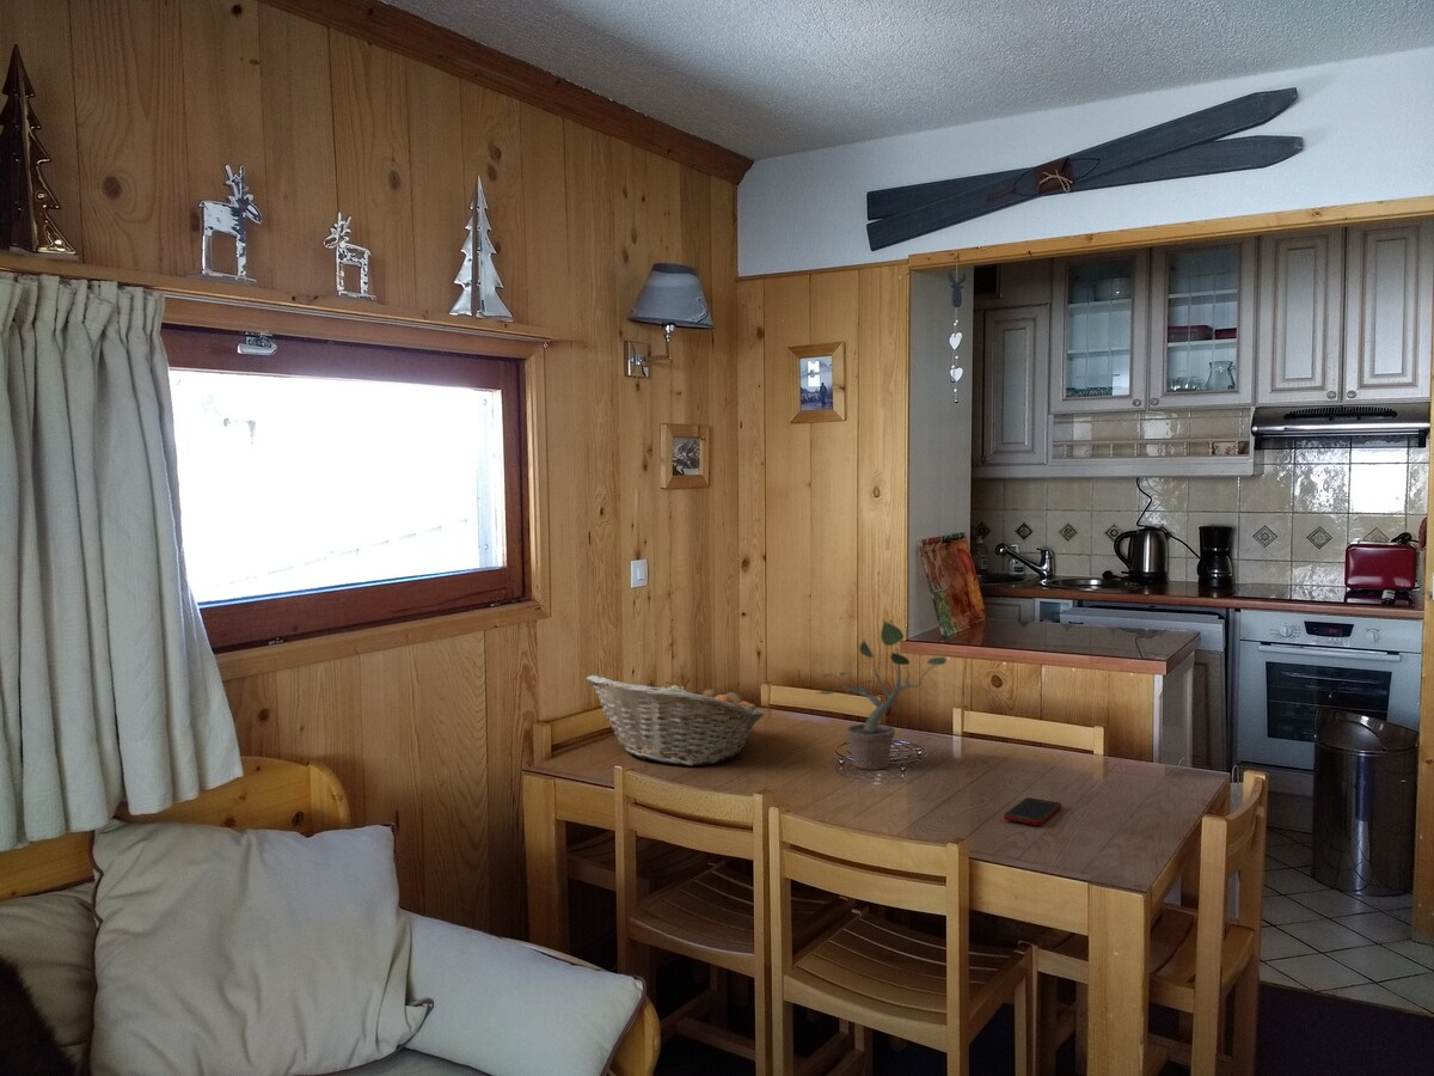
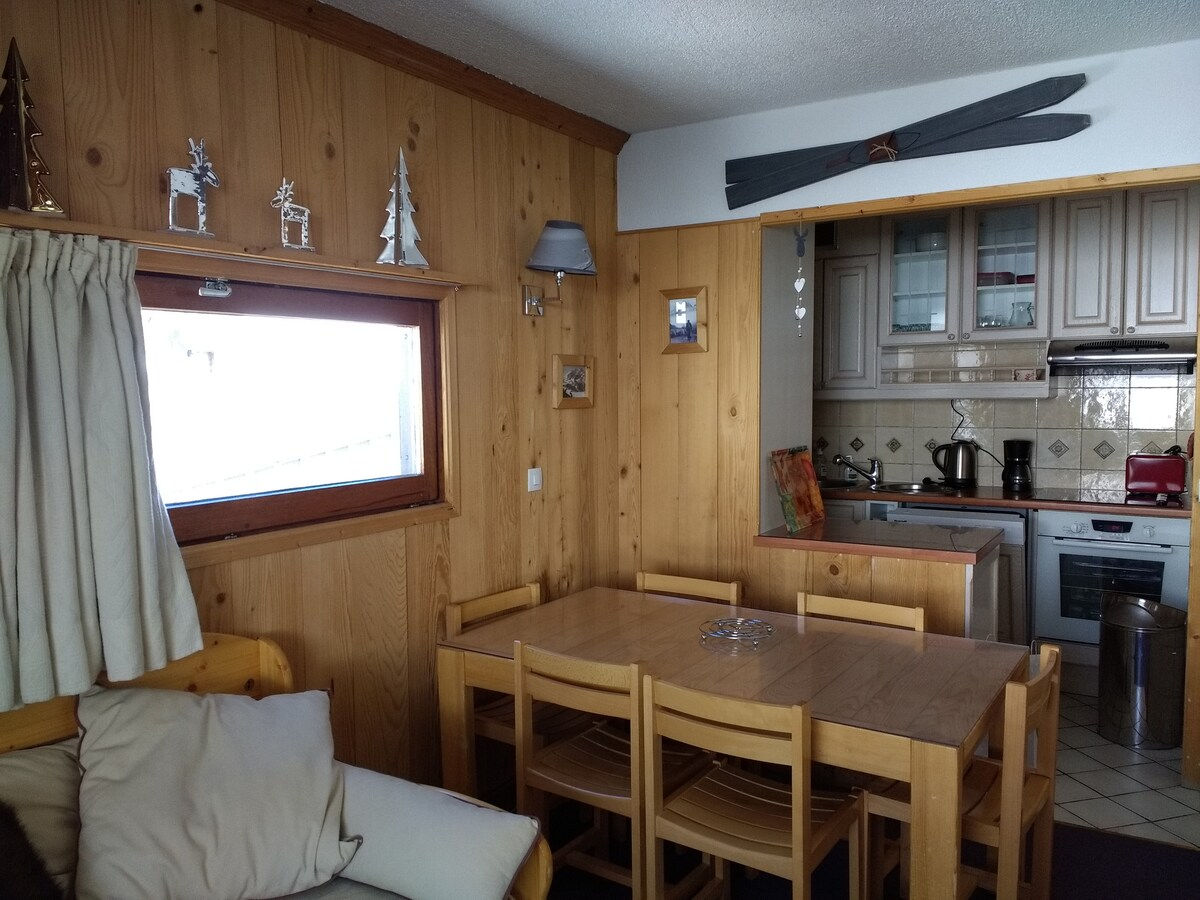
- fruit basket (673, 710)
- cell phone (1032, 811)
- potted plant (876, 697)
